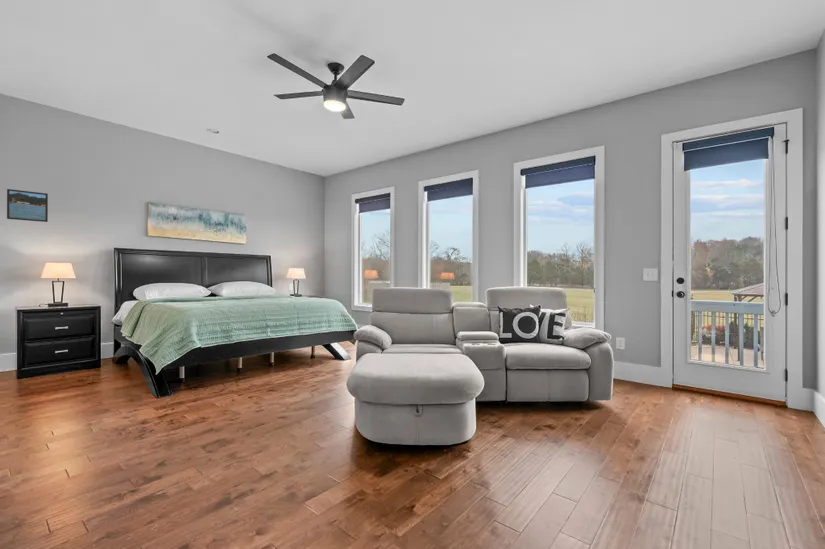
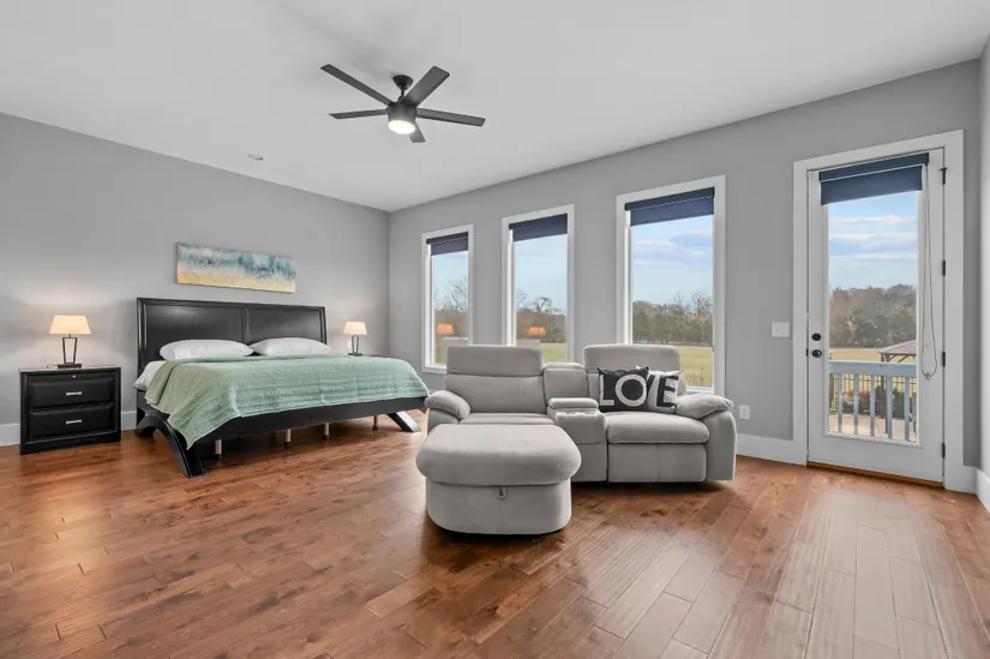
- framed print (27, 205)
